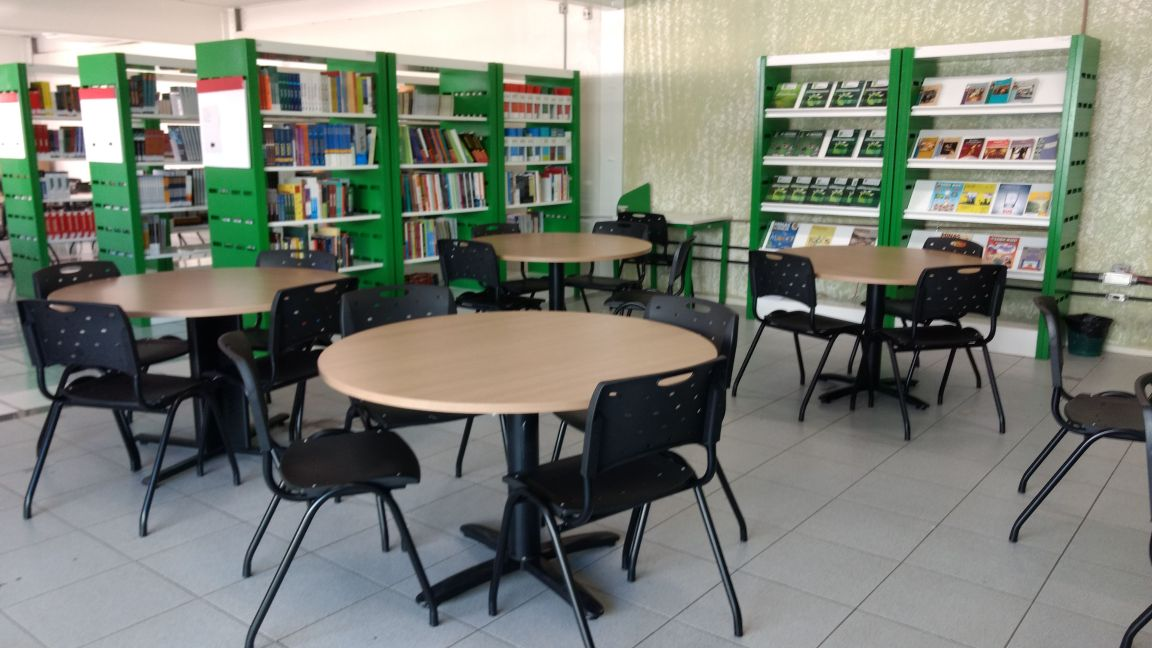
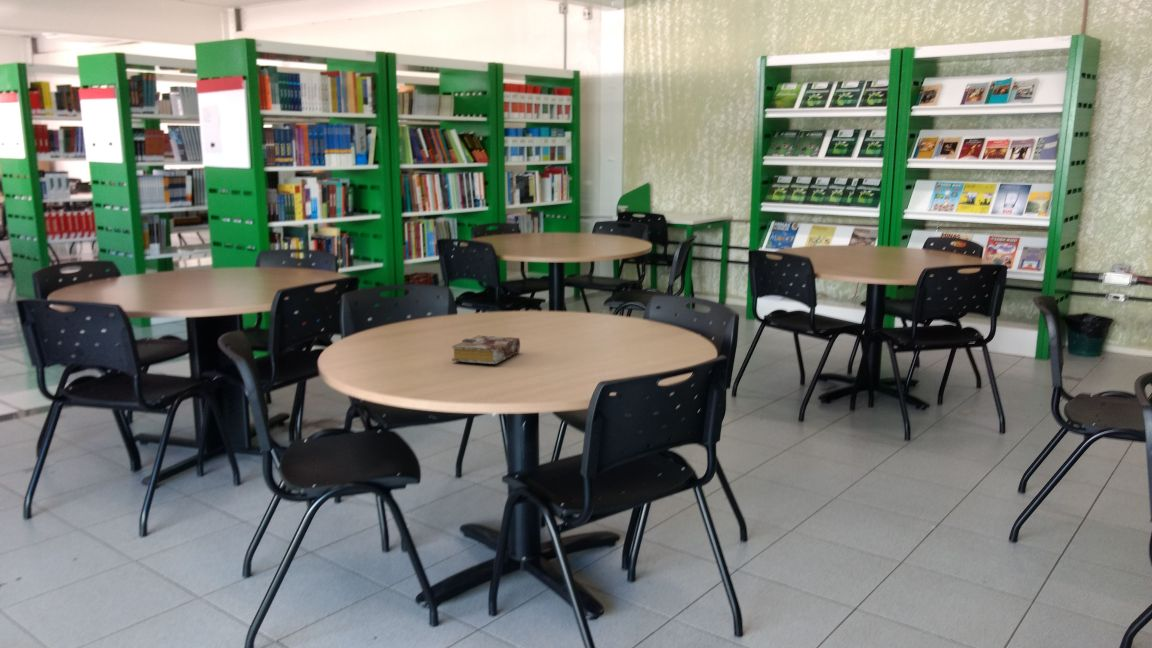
+ book (486, 349)
